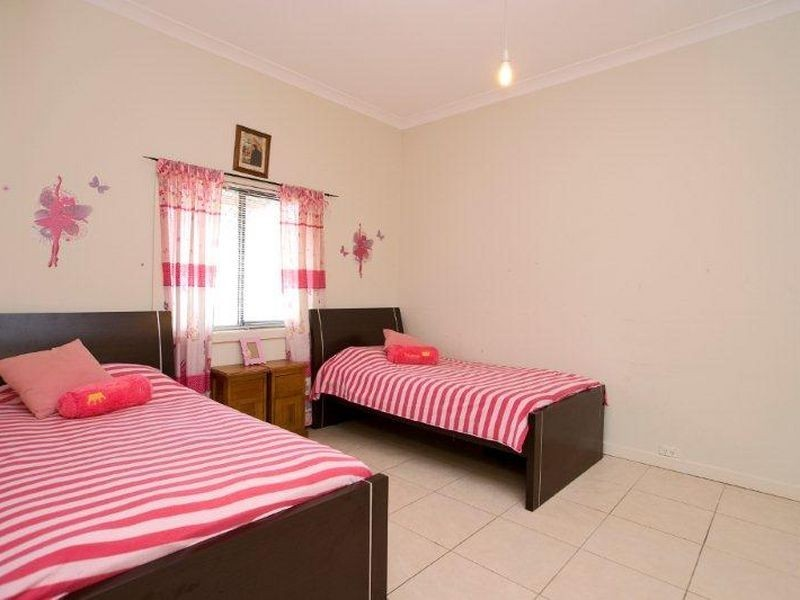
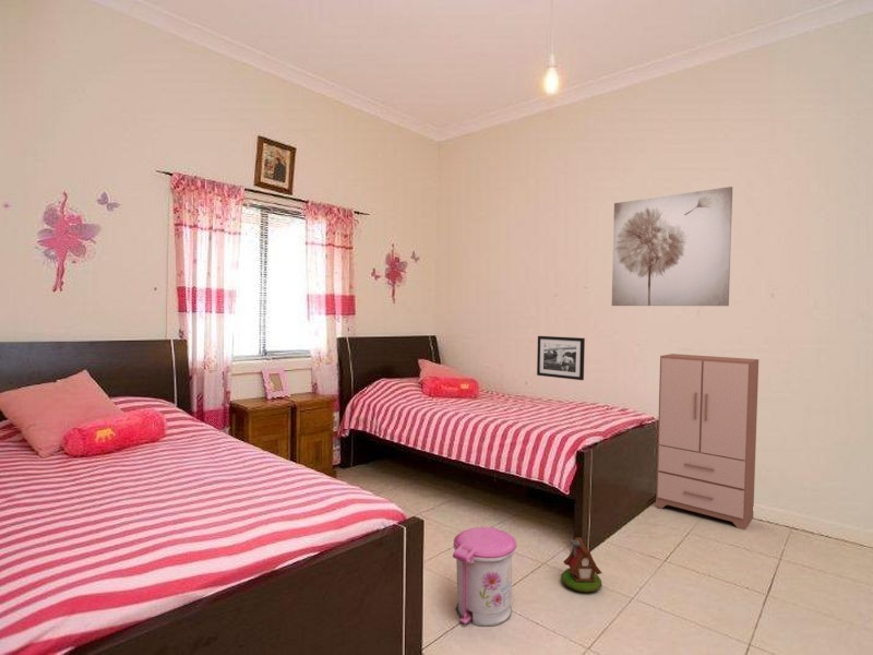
+ trash can (483, 572)
+ toy house (581, 562)
+ cabinet (705, 436)
+ wall art (667, 250)
+ picture frame (560, 357)
